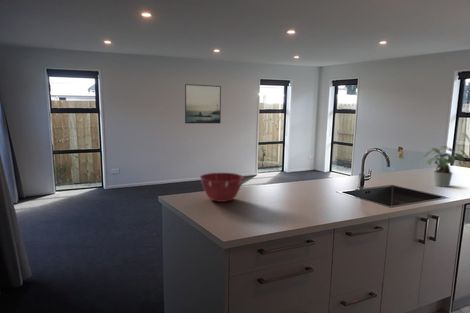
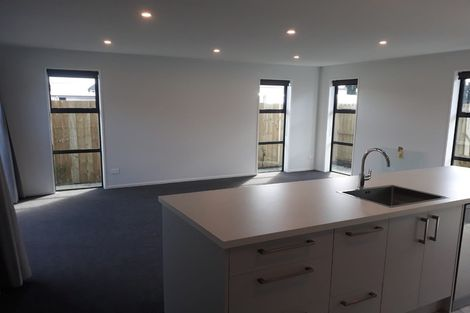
- mixing bowl (221, 187)
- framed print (203, 104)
- potted plant (442, 166)
